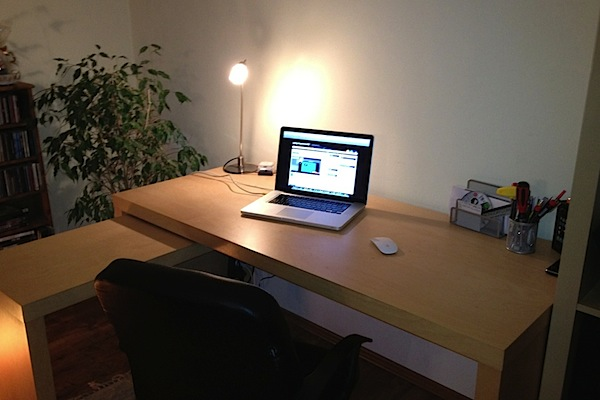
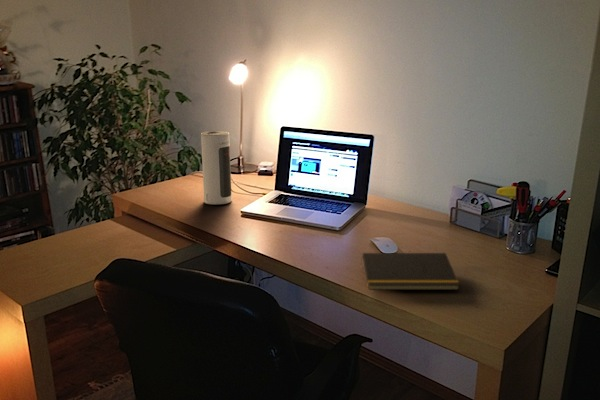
+ speaker (216, 167)
+ notepad (408, 270)
